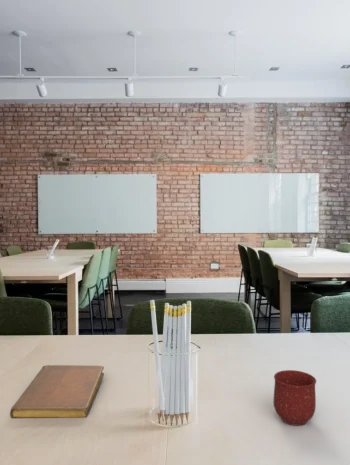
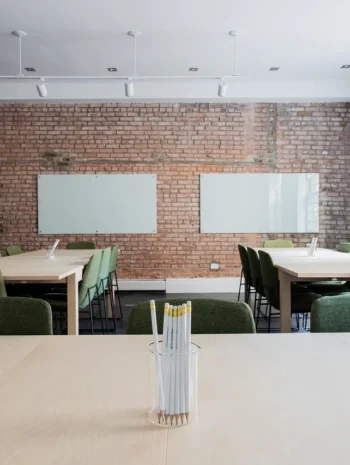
- mug (292, 395)
- notebook (62, 389)
